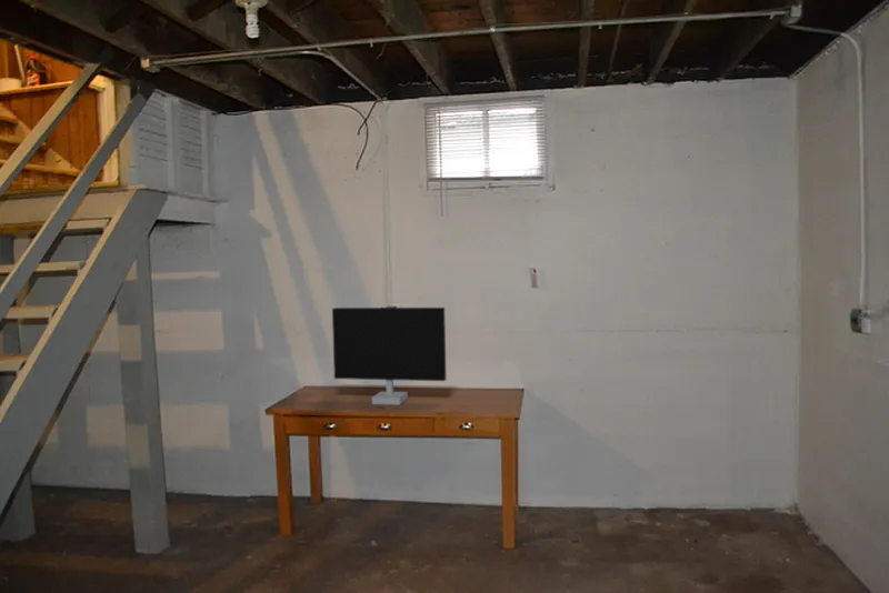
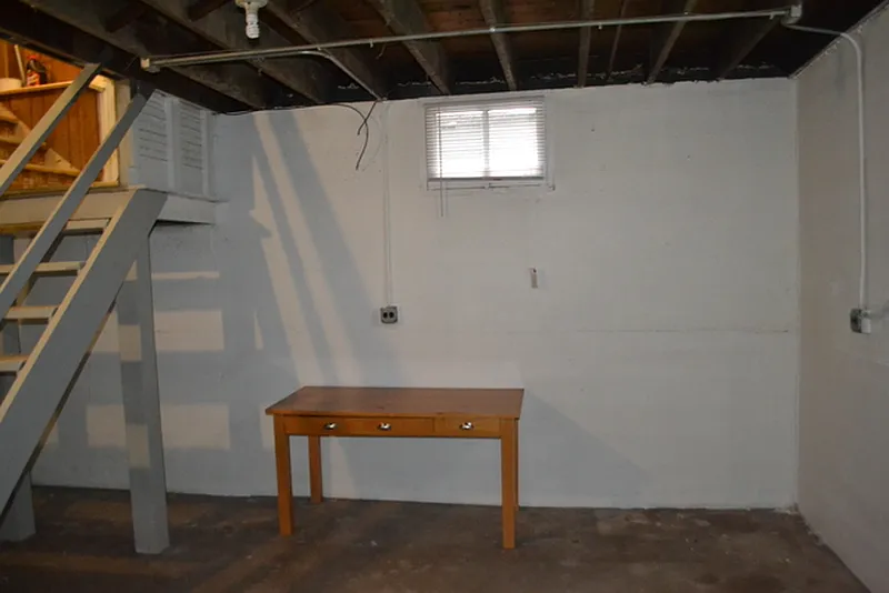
- monitor (389, 354)
